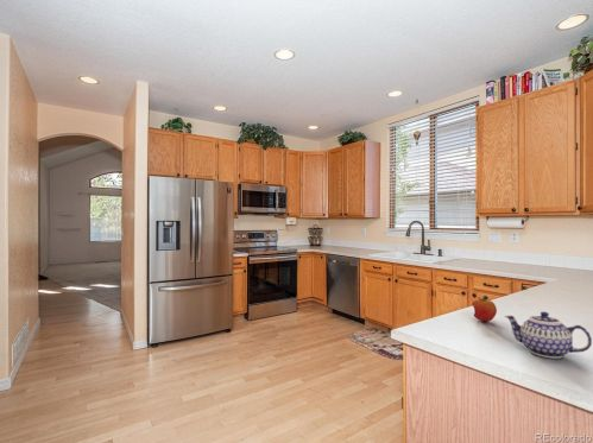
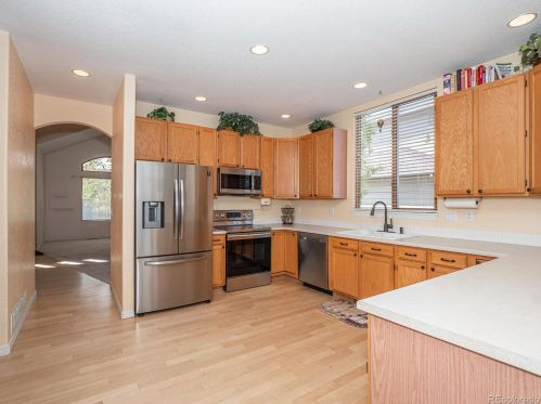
- teapot (544, 331)
- fruit (484, 308)
